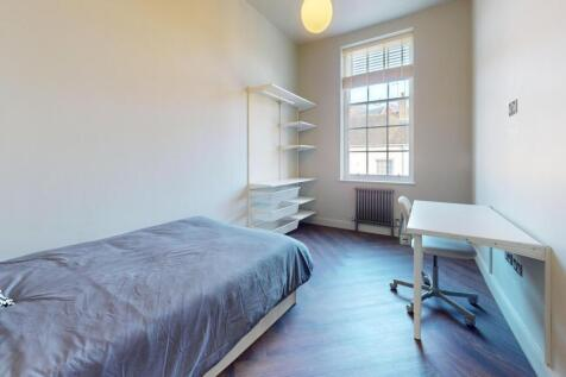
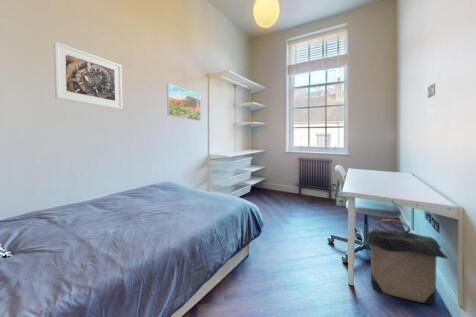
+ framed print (185, 104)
+ laundry hamper (402, 254)
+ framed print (92, 79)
